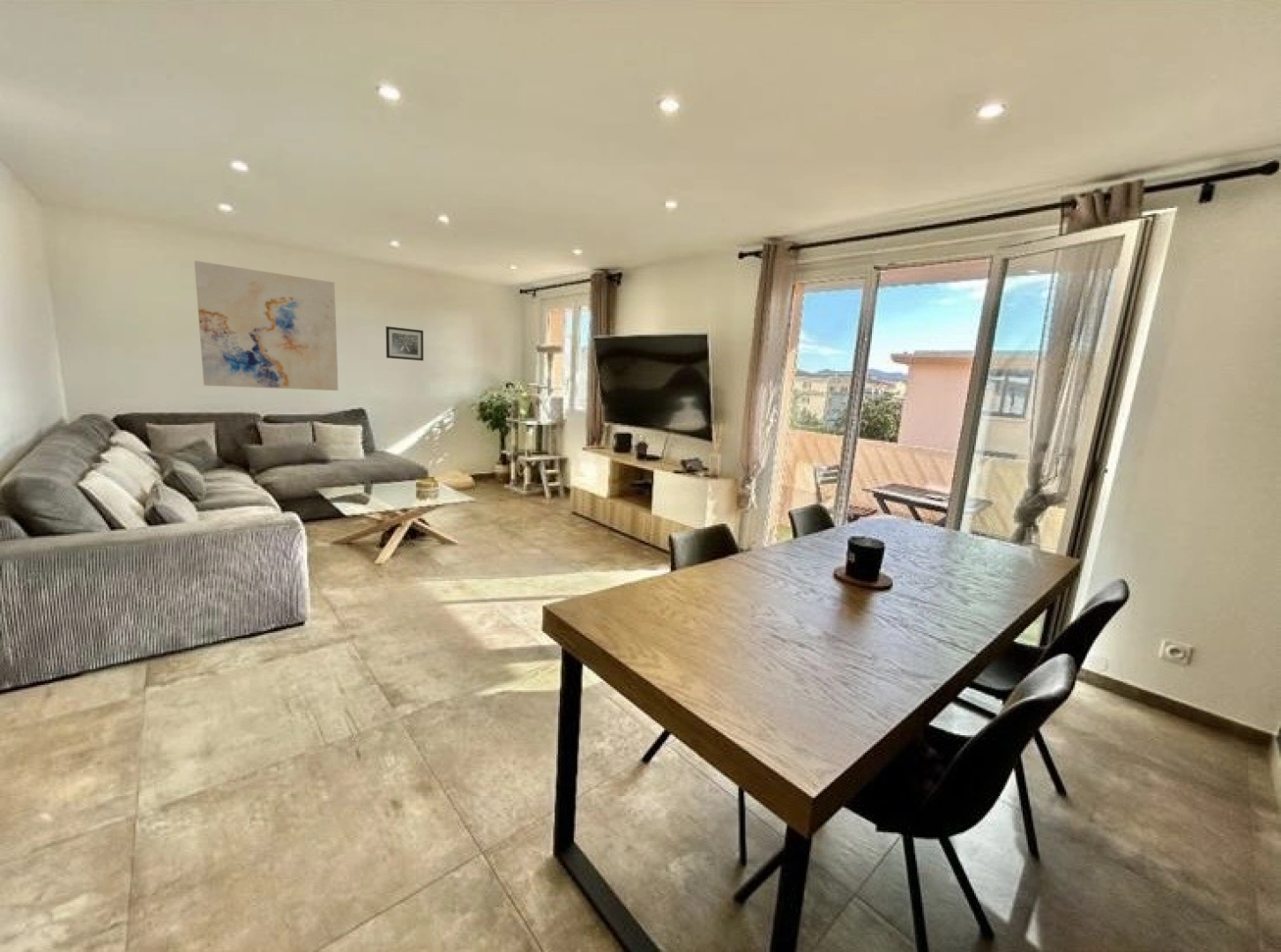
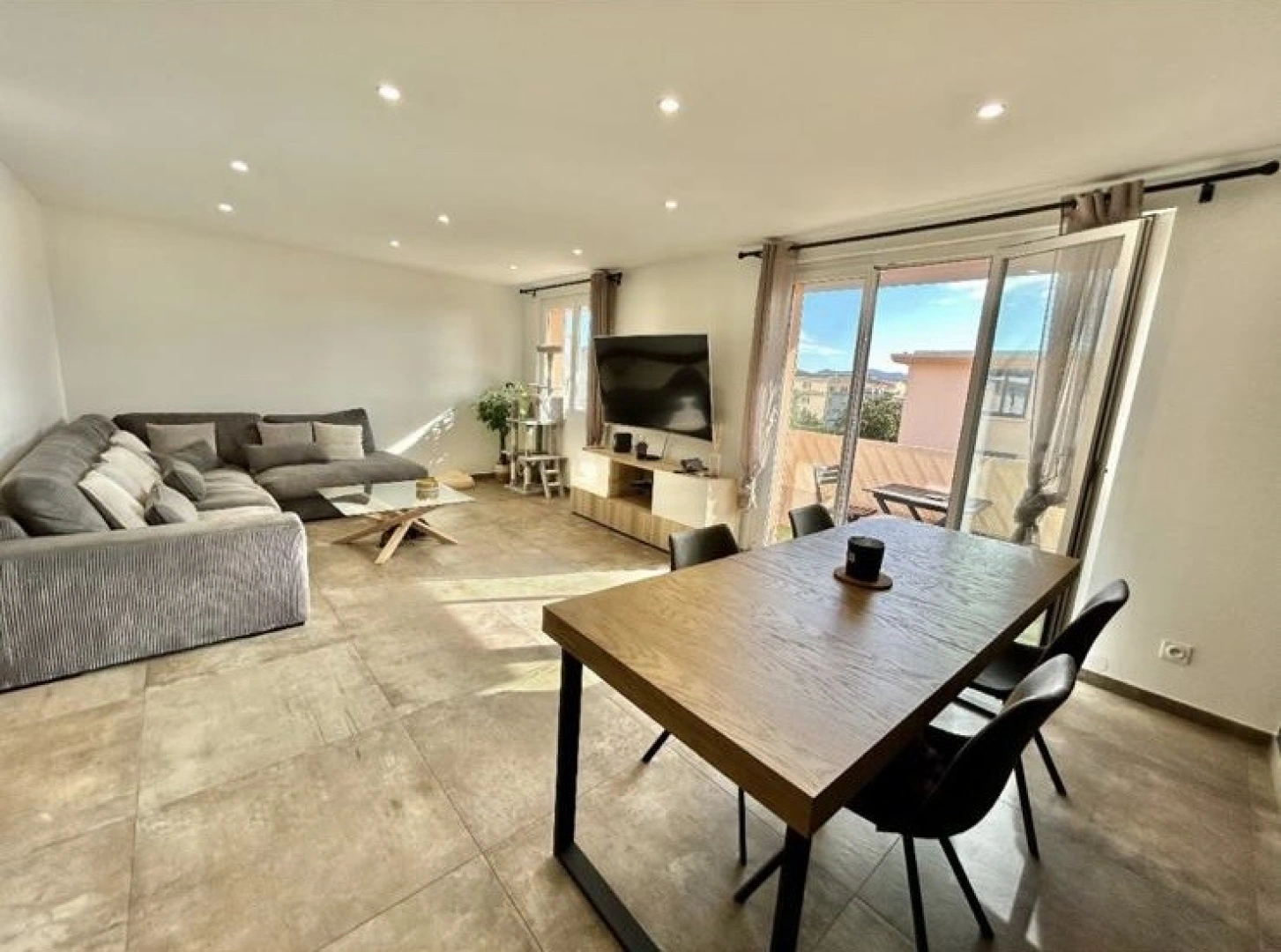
- wall art (405, 344)
- wall art (272, 331)
